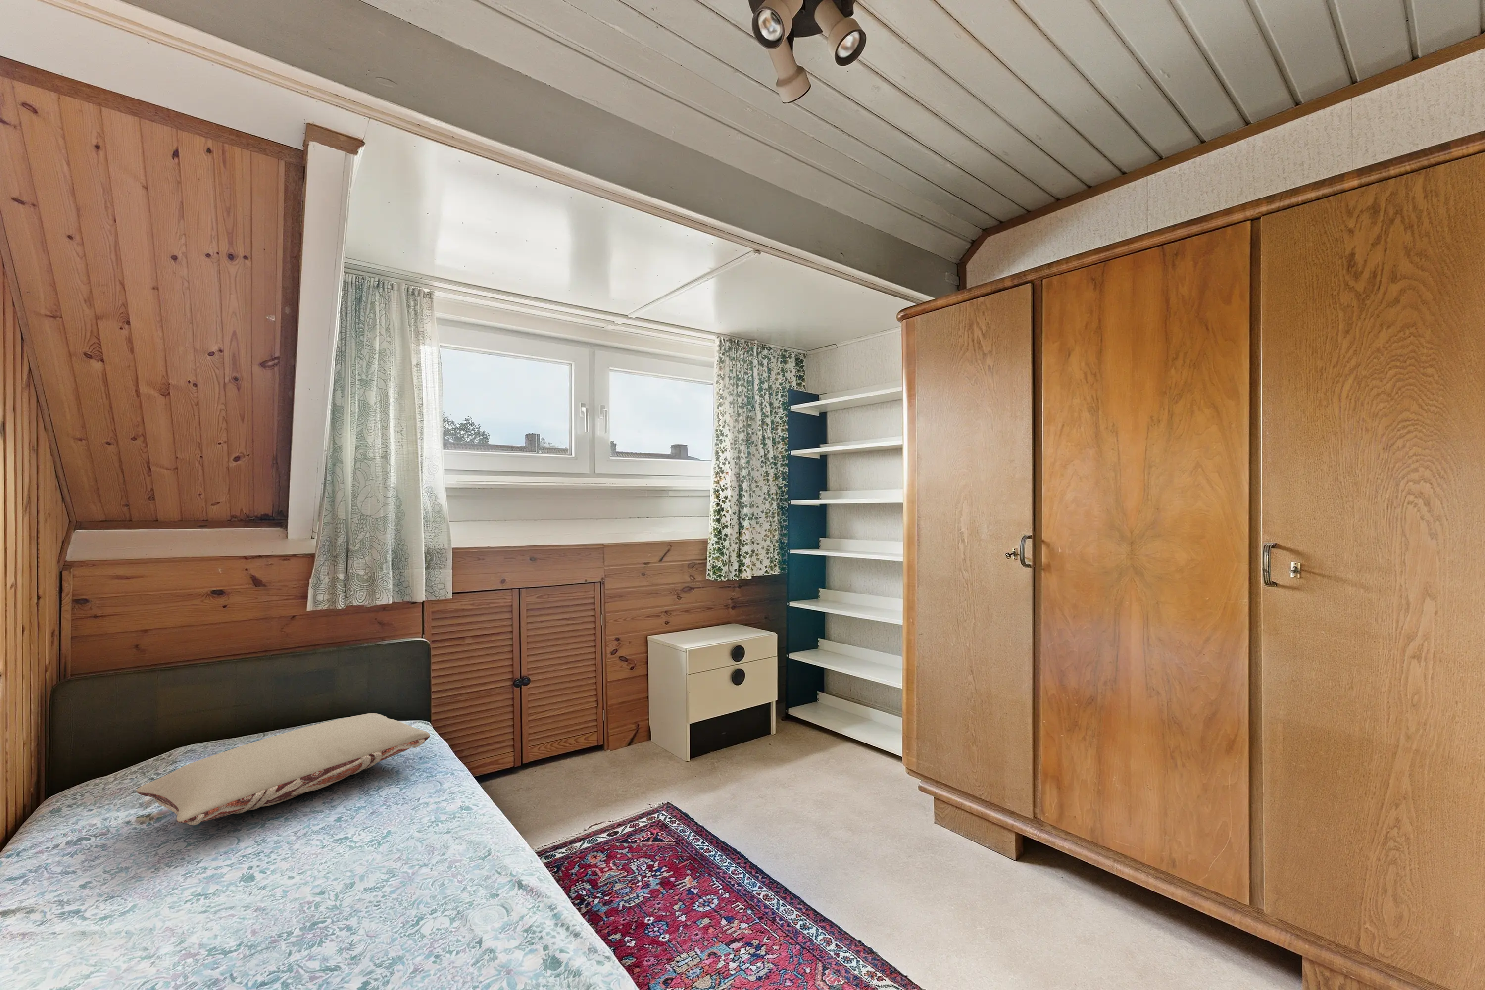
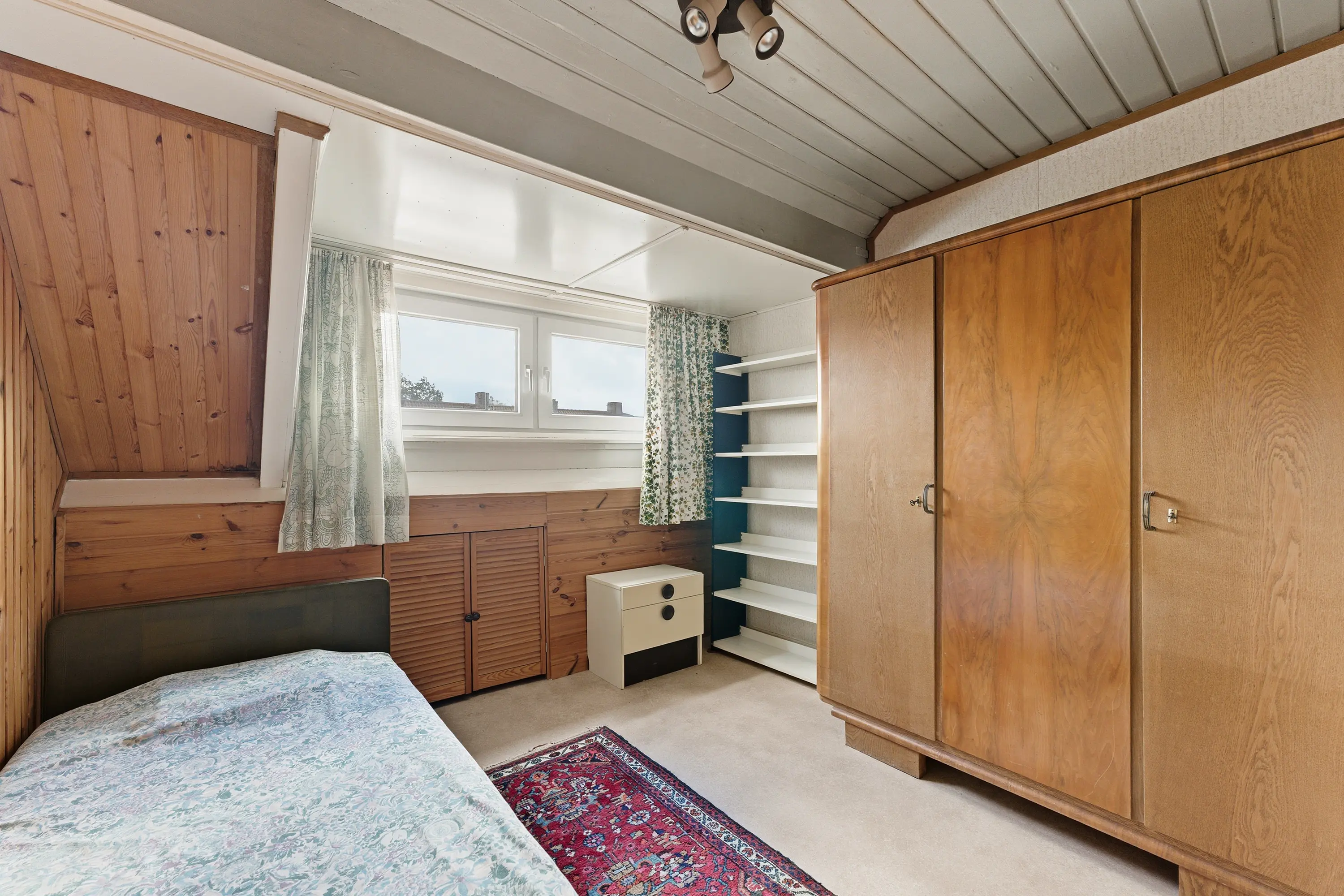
- pillow (301, 761)
